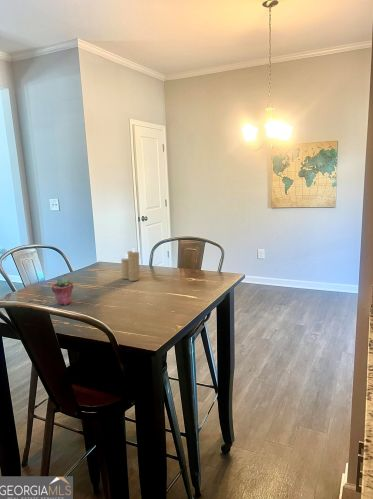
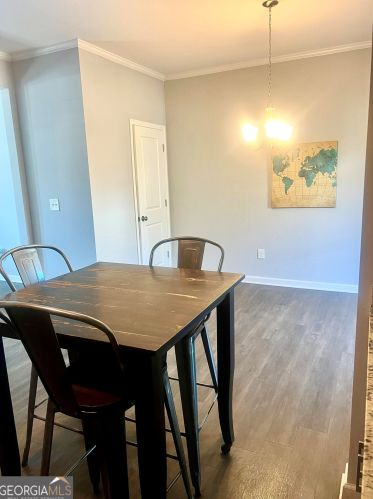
- candle (130, 262)
- potted succulent (62, 290)
